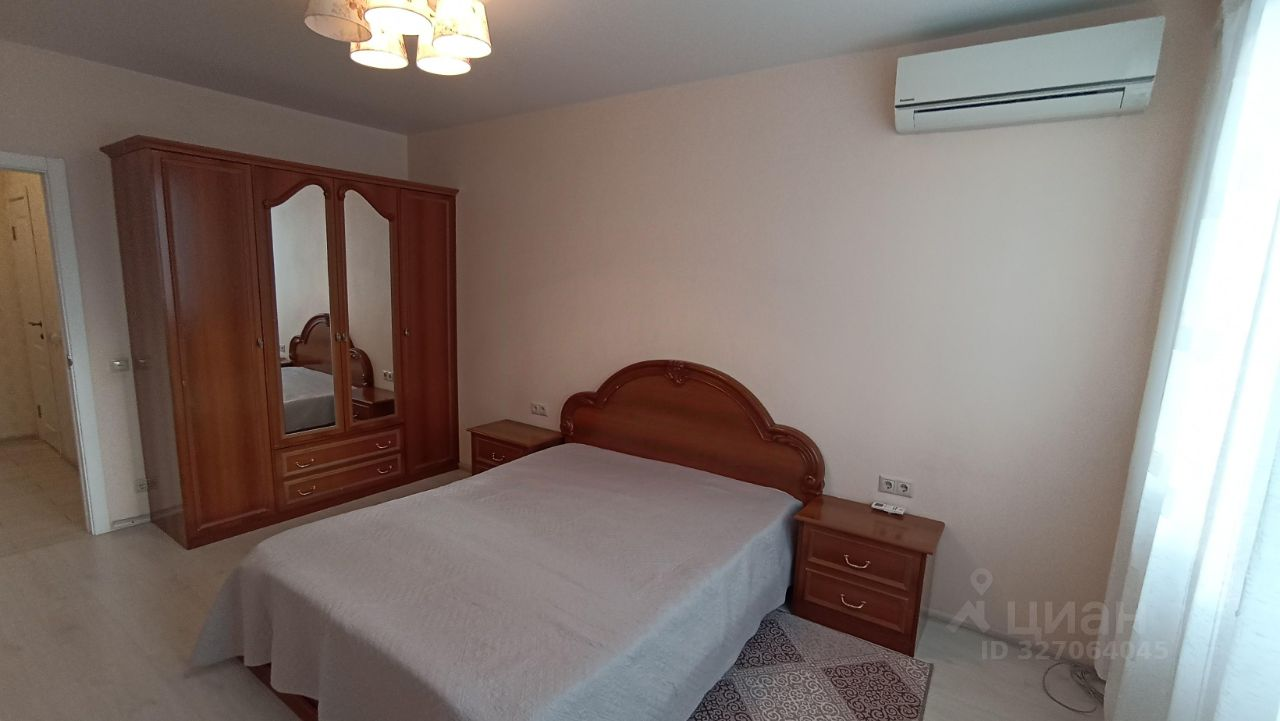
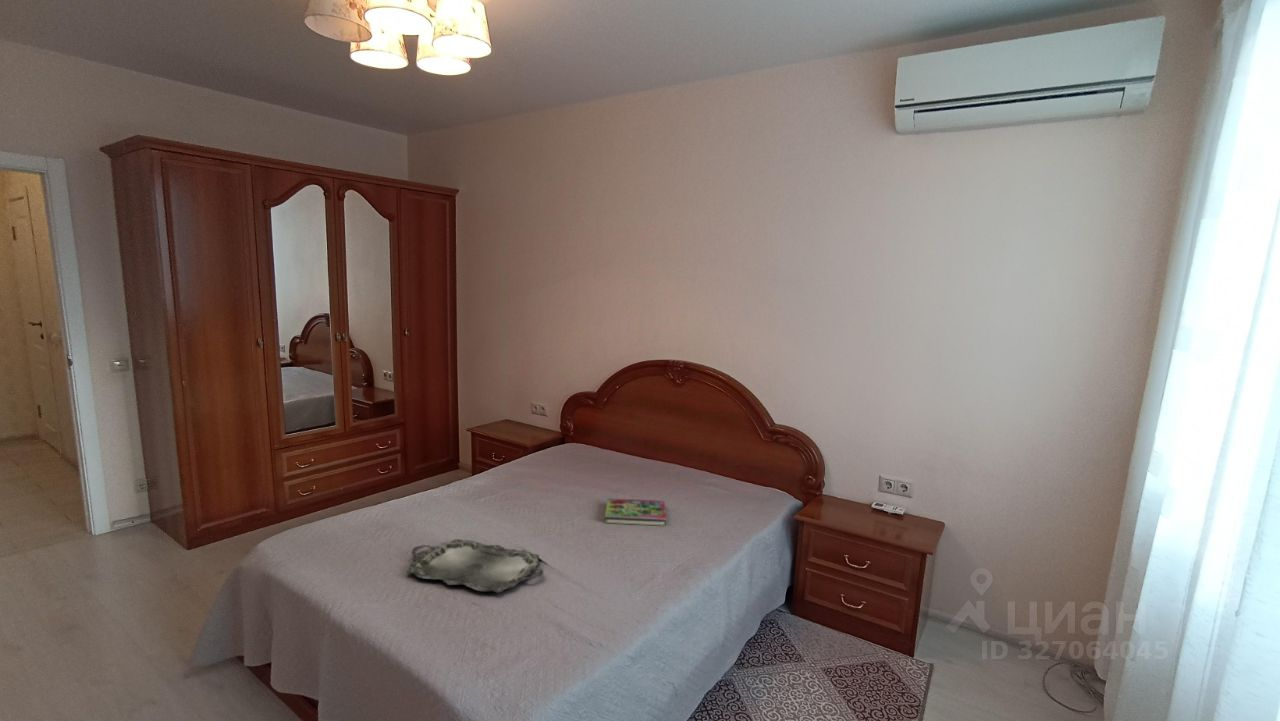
+ book (635, 511)
+ serving tray (475, 563)
